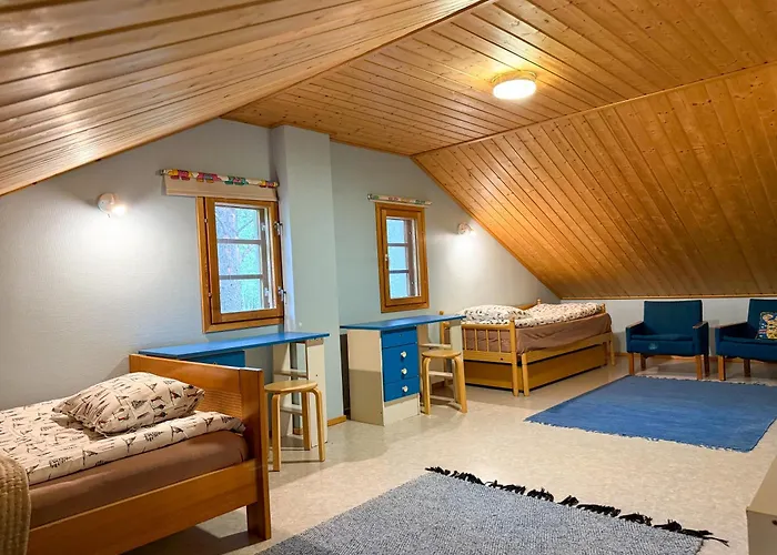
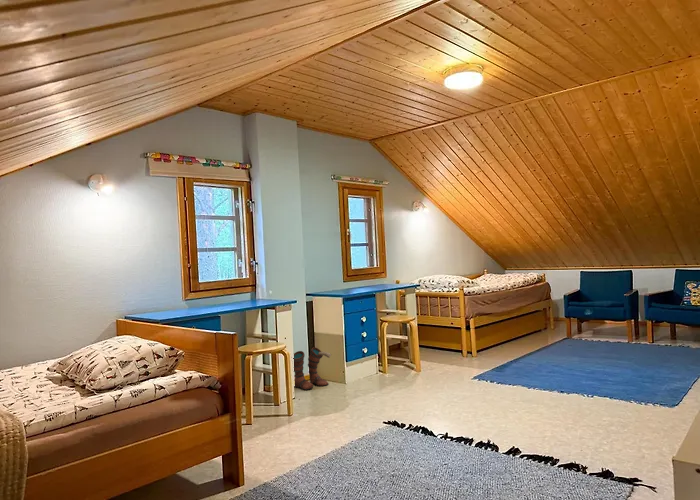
+ boots (312, 366)
